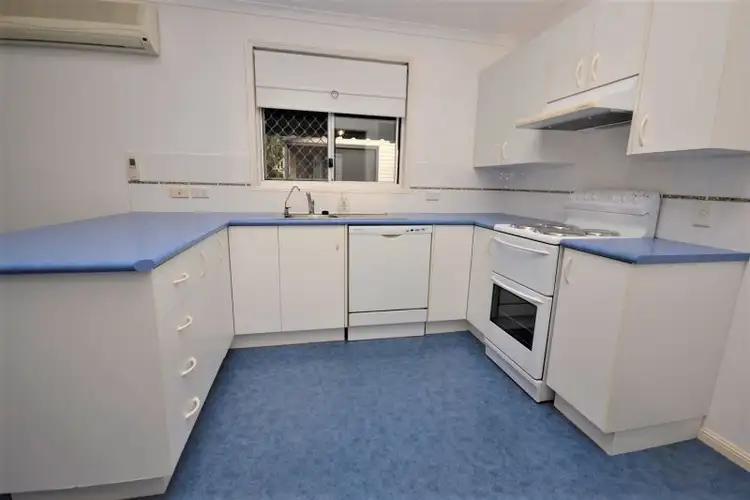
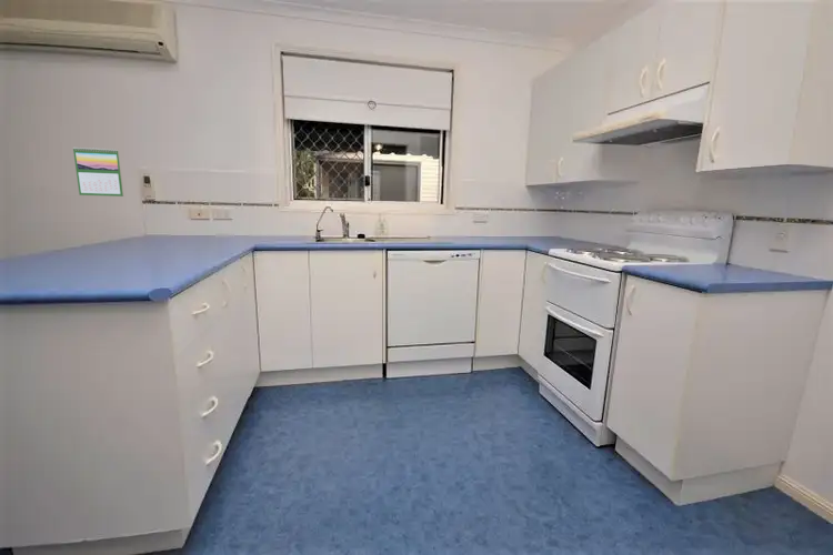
+ calendar (98, 171)
